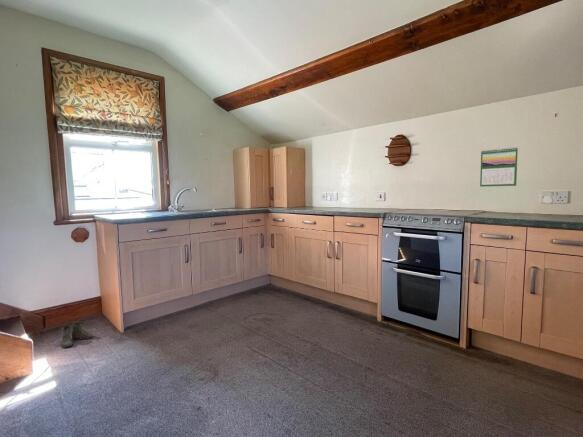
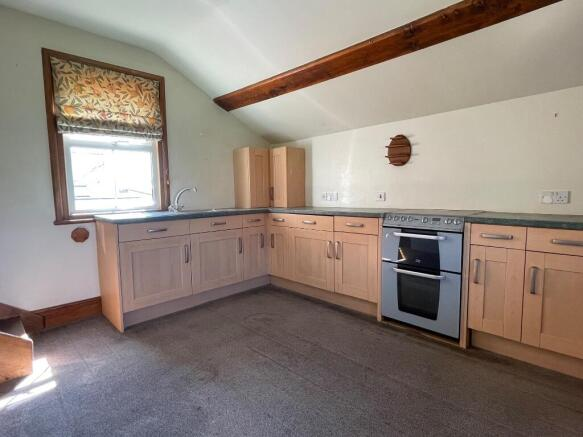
- calendar (498, 167)
- boots (73, 333)
